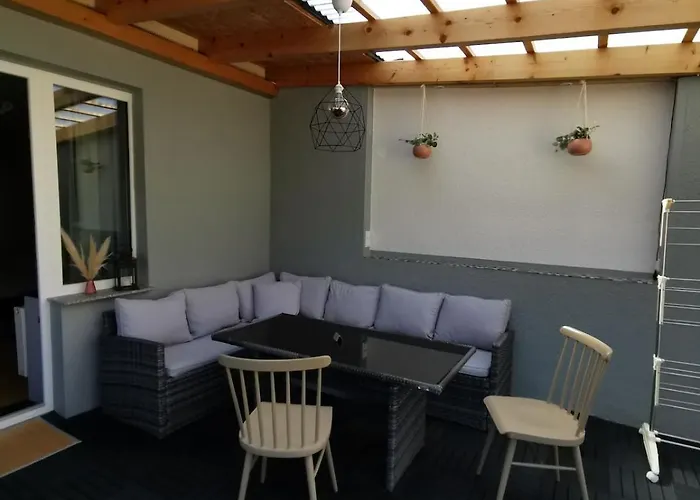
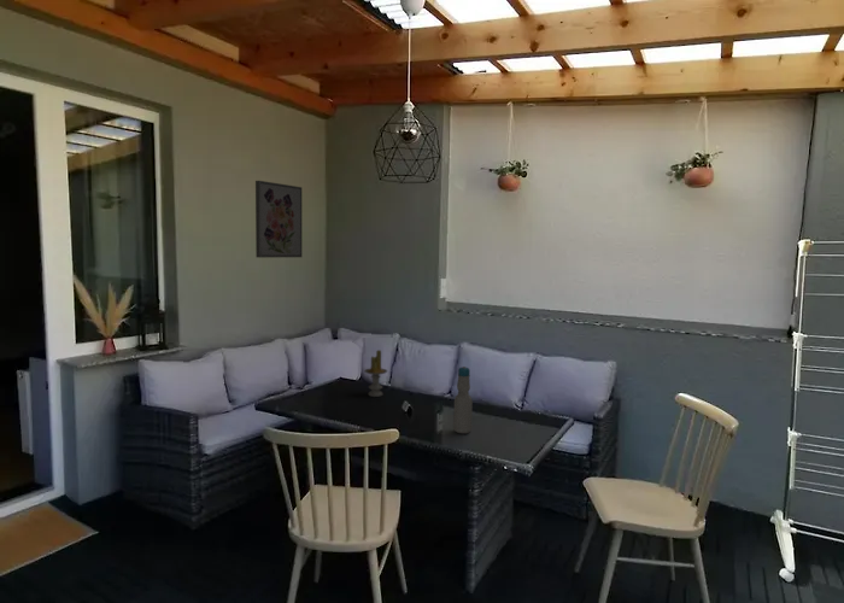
+ bottle (463, 399)
+ candle (375, 371)
+ wall art (280, 221)
